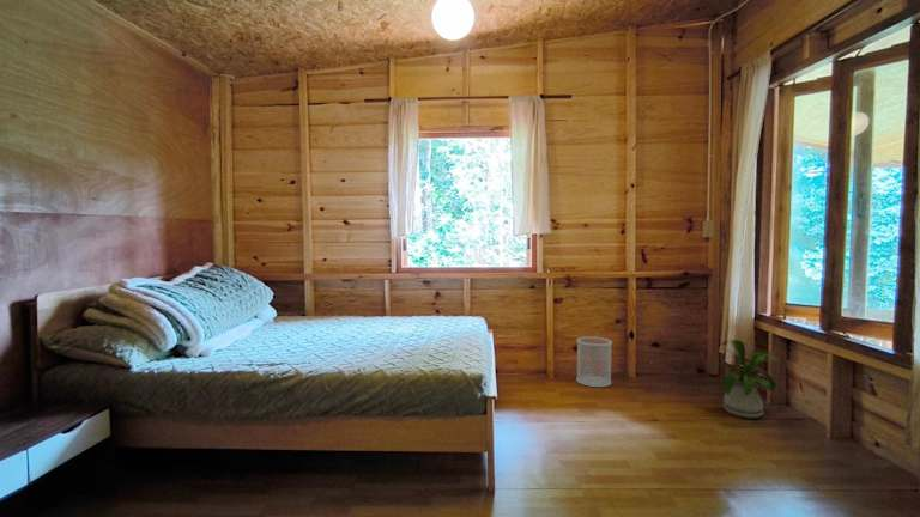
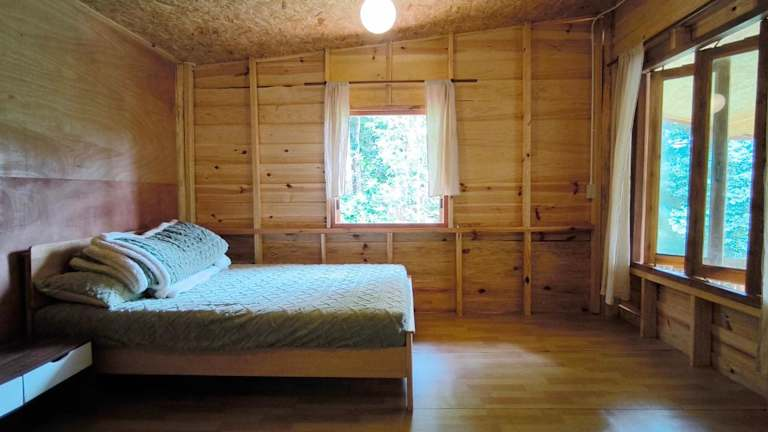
- house plant (751, 375)
- wastebasket (593, 360)
